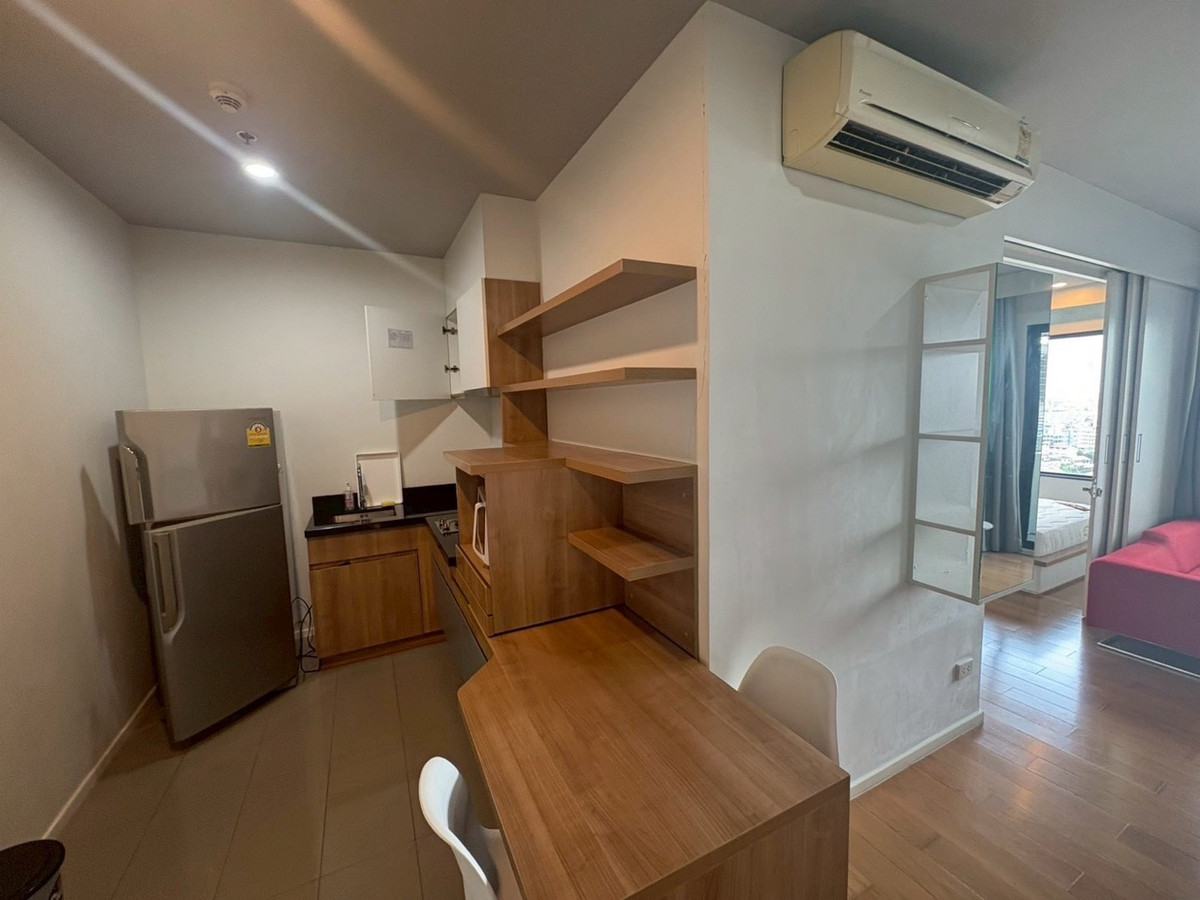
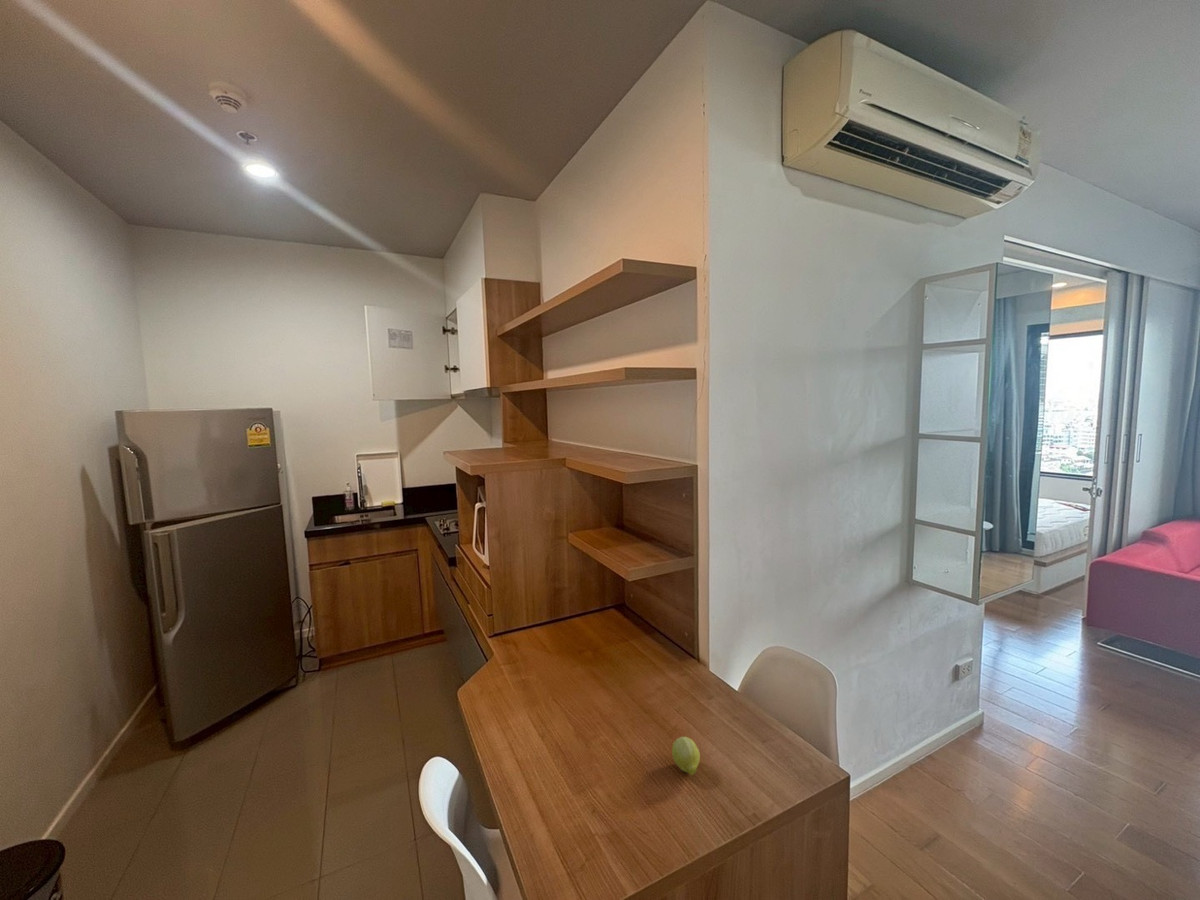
+ fruit (686, 754)
